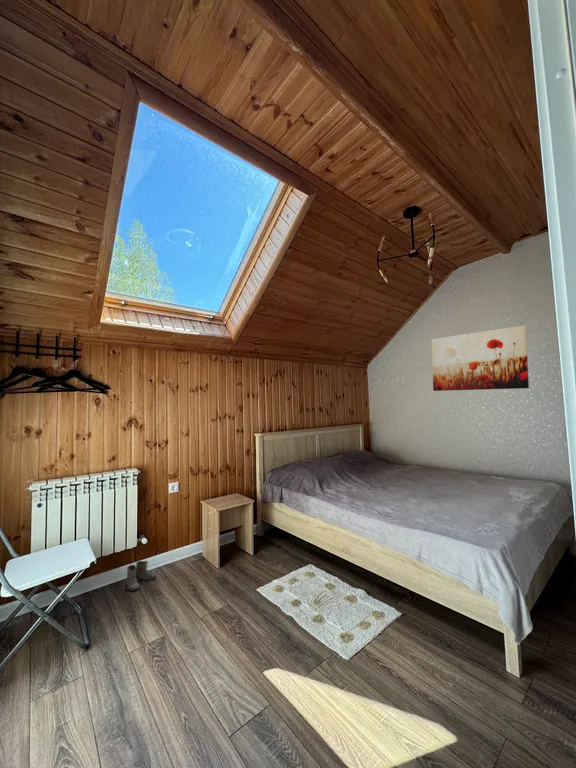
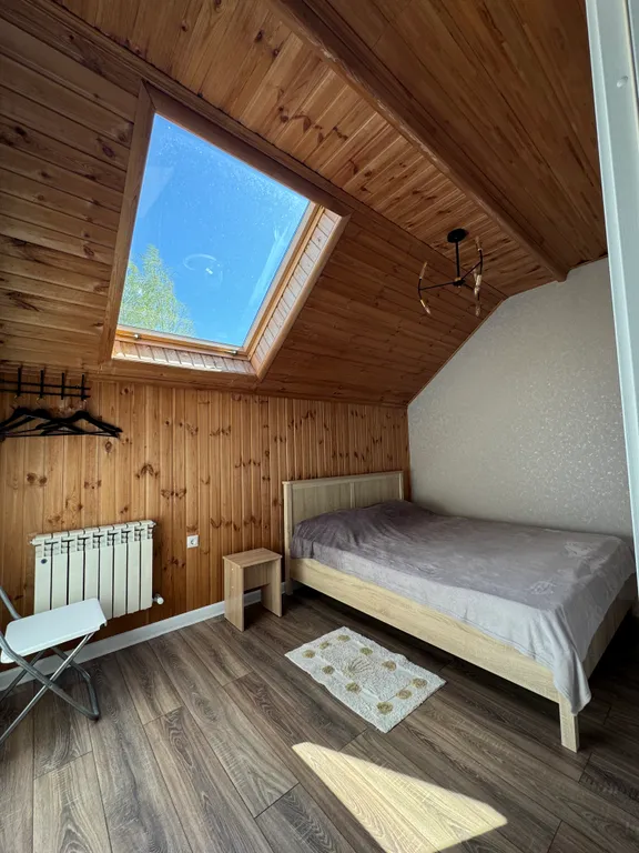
- boots (138, 574)
- wall art (475, 361)
